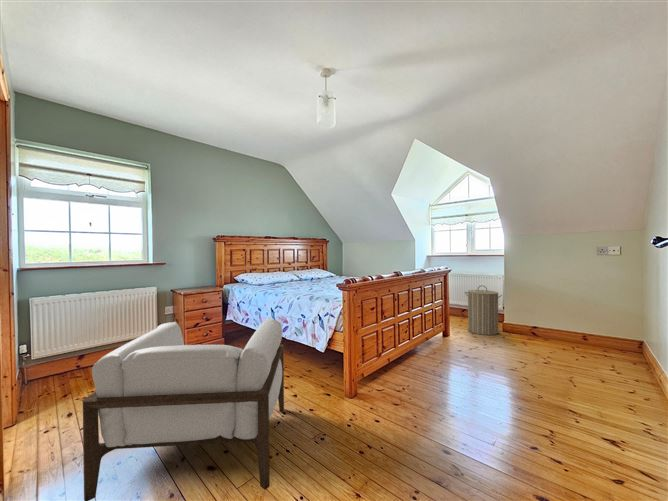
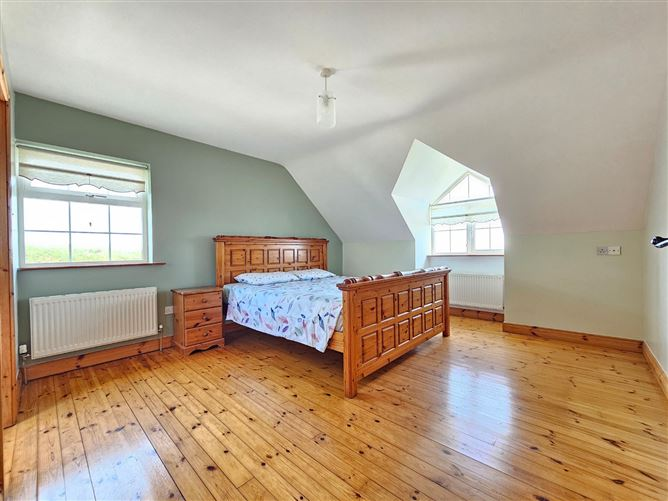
- armchair (204, 388)
- laundry hamper (482, 308)
